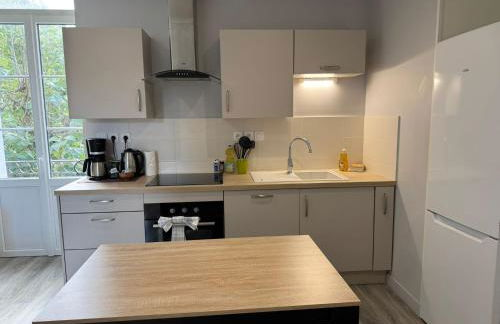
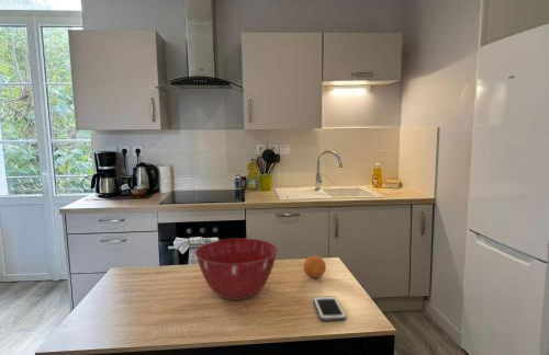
+ mixing bowl (237, 270)
+ cell phone (328, 307)
+ fruit (314, 266)
